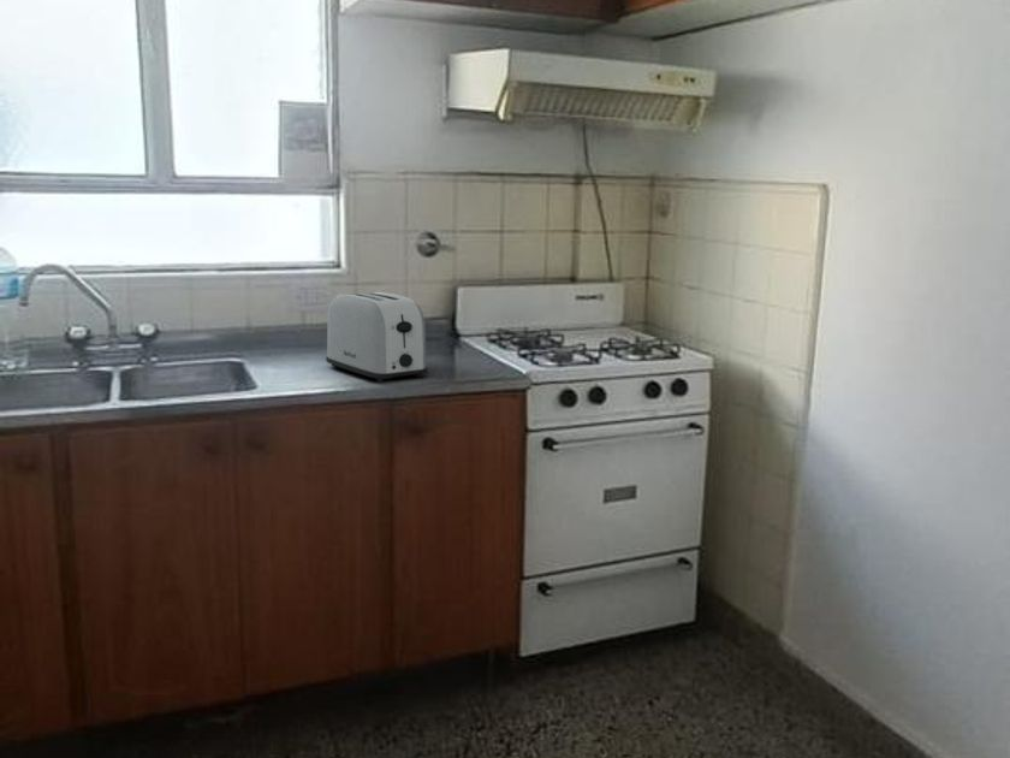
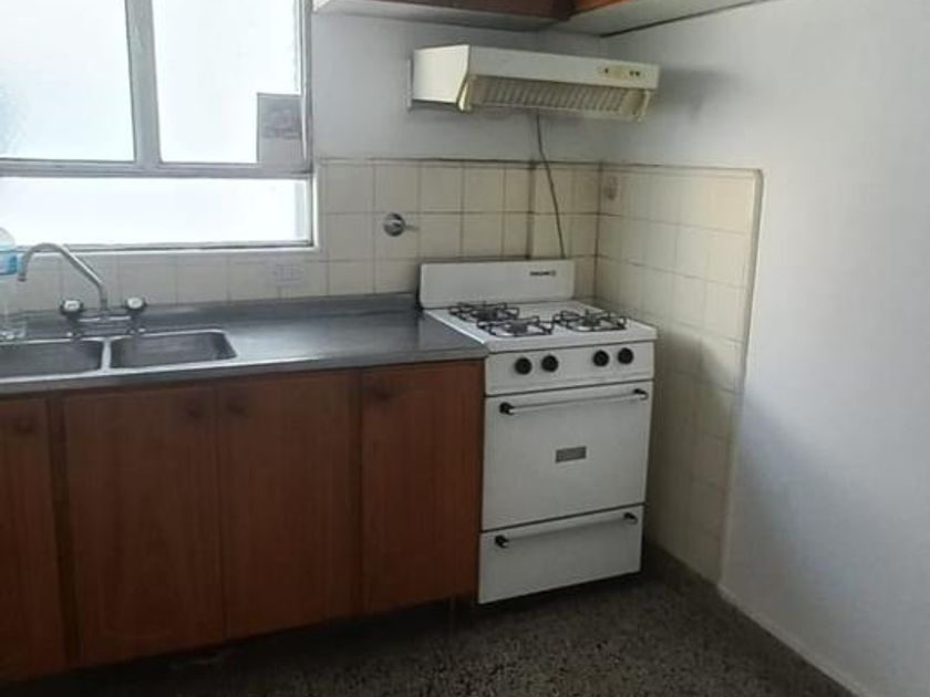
- toaster (376, 333)
